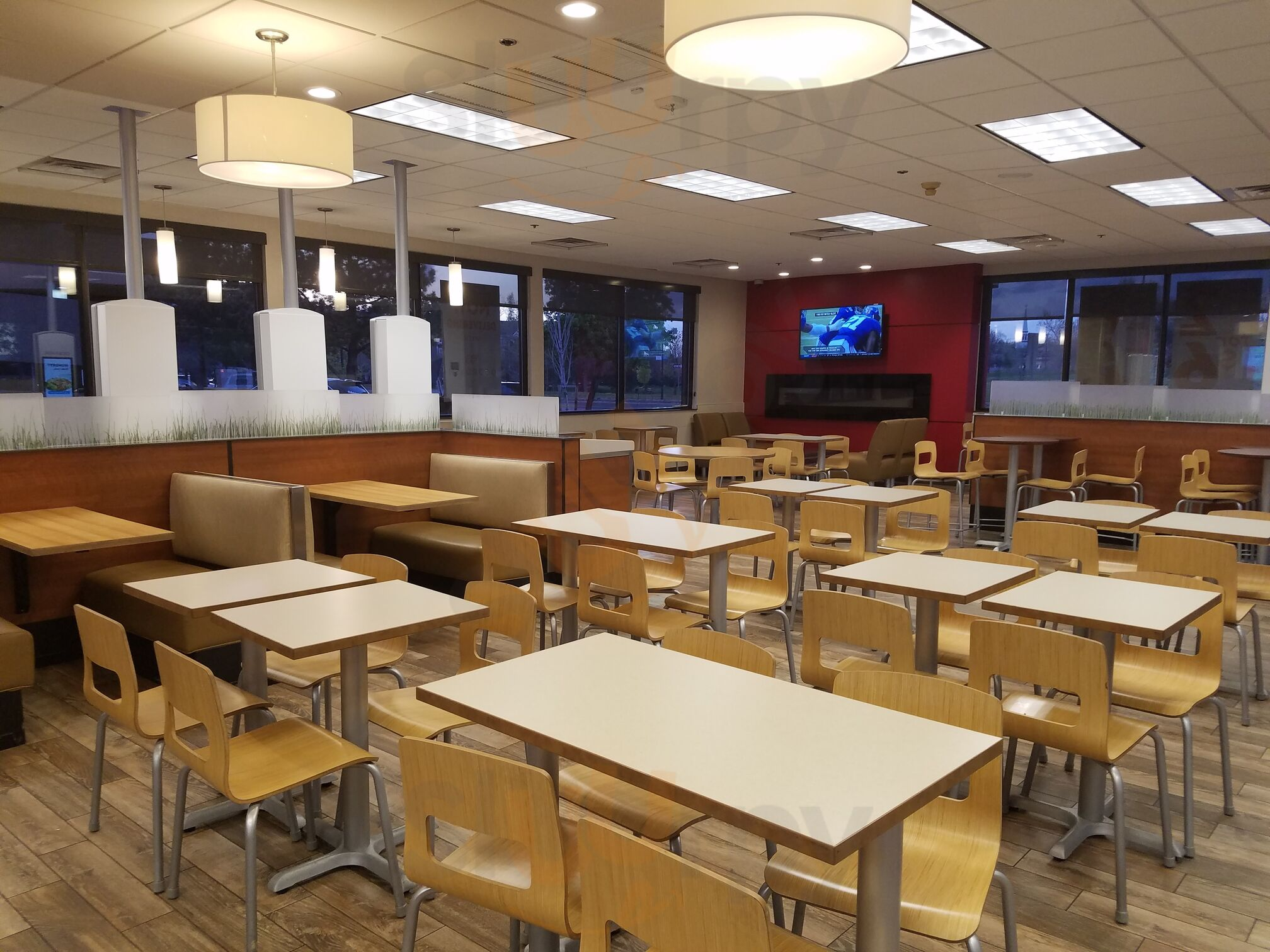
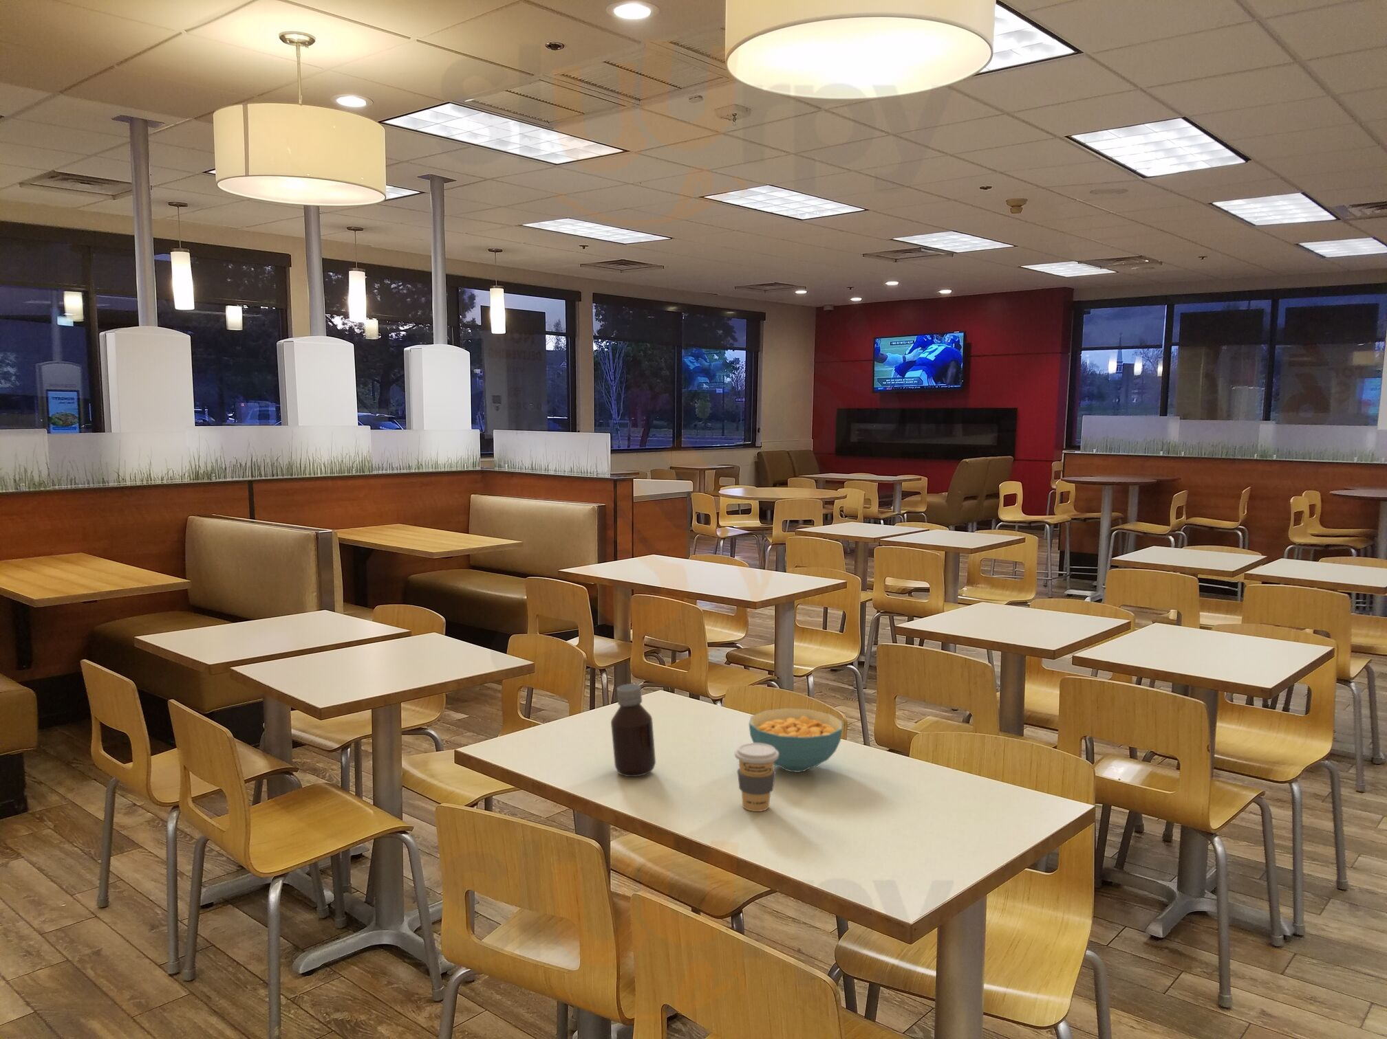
+ bottle (633, 729)
+ coffee cup (756, 777)
+ cereal bowl (795, 744)
